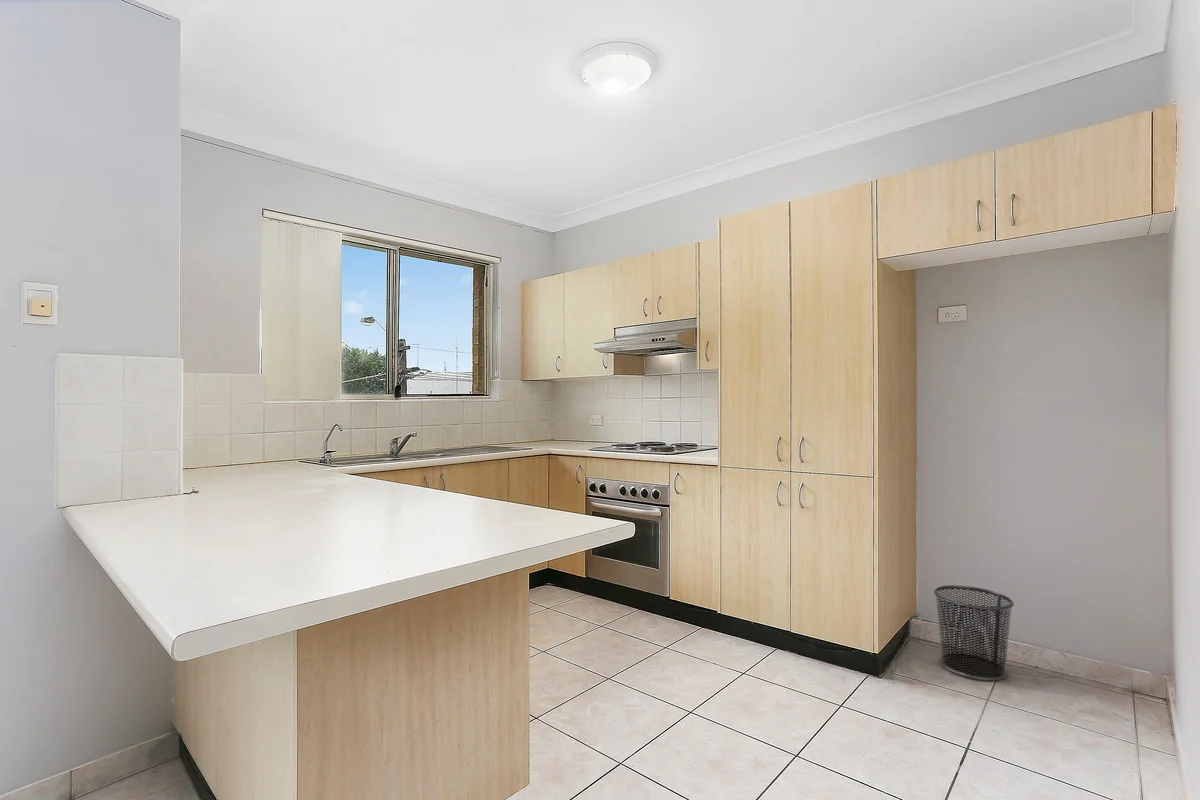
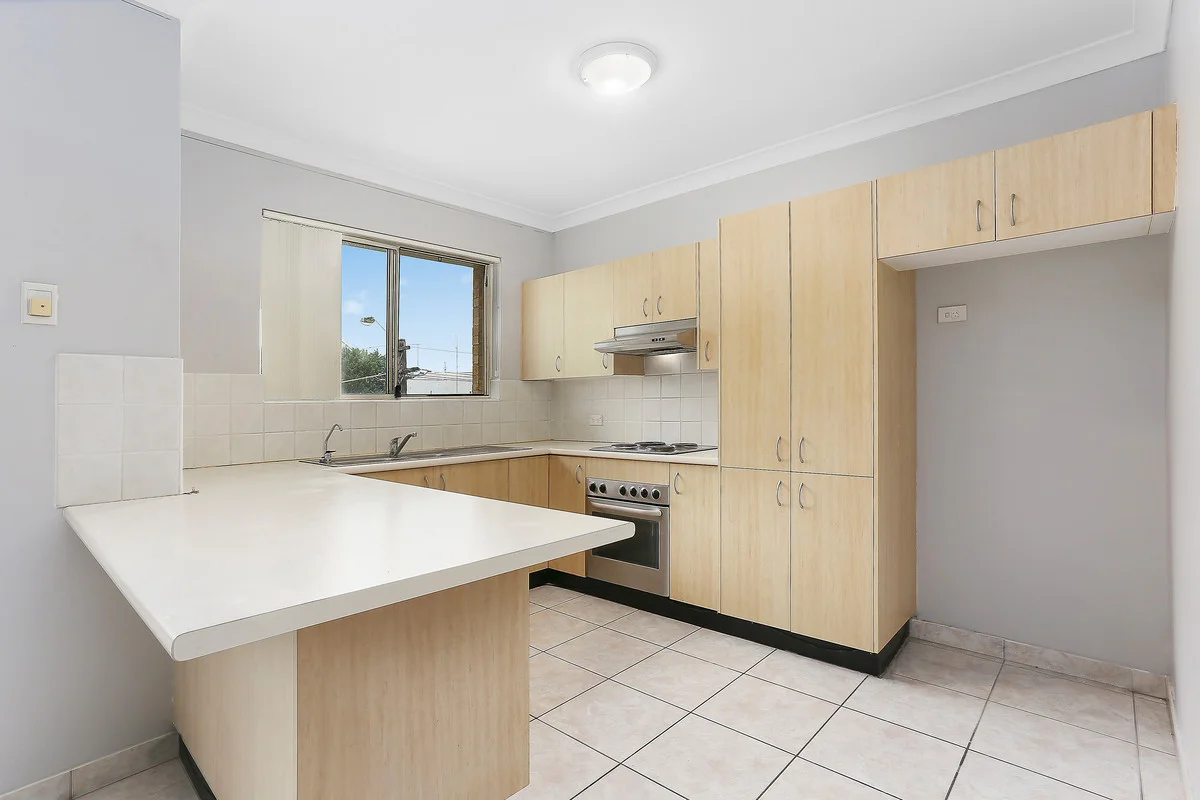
- waste bin (972, 631)
